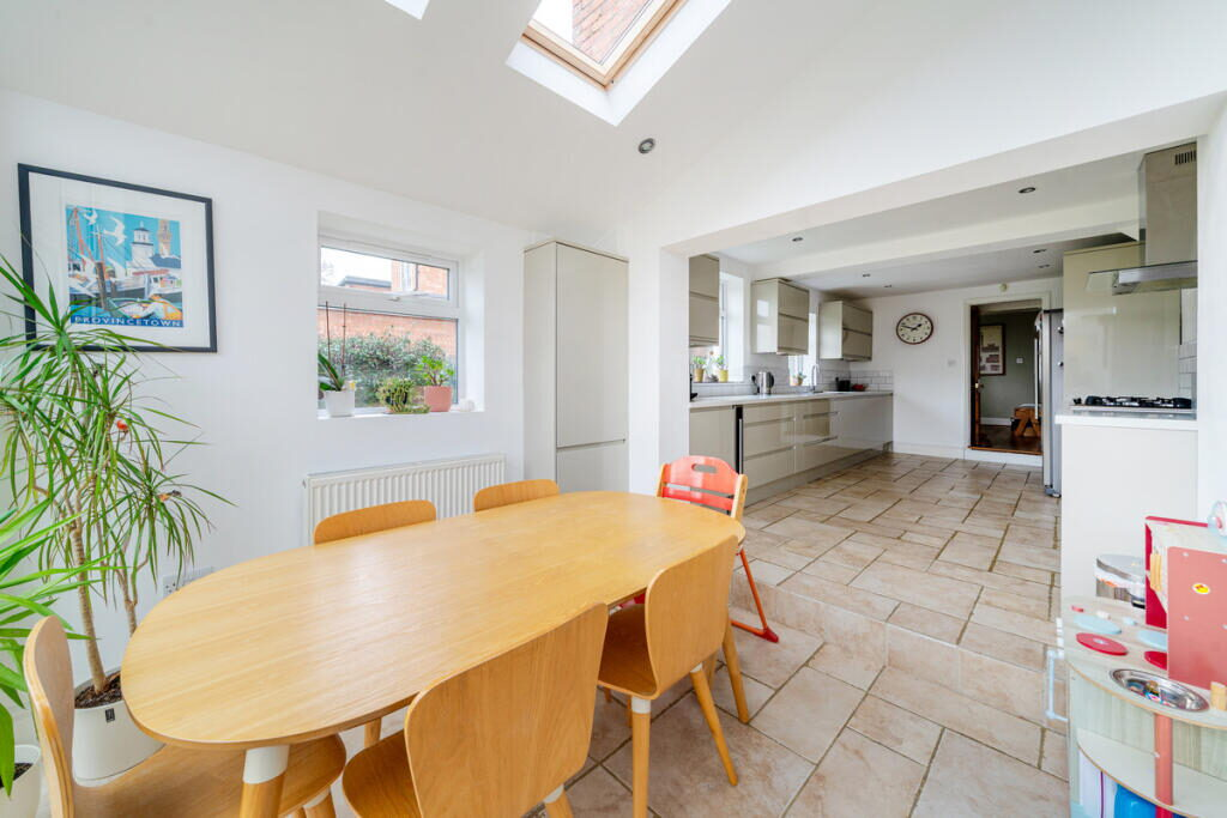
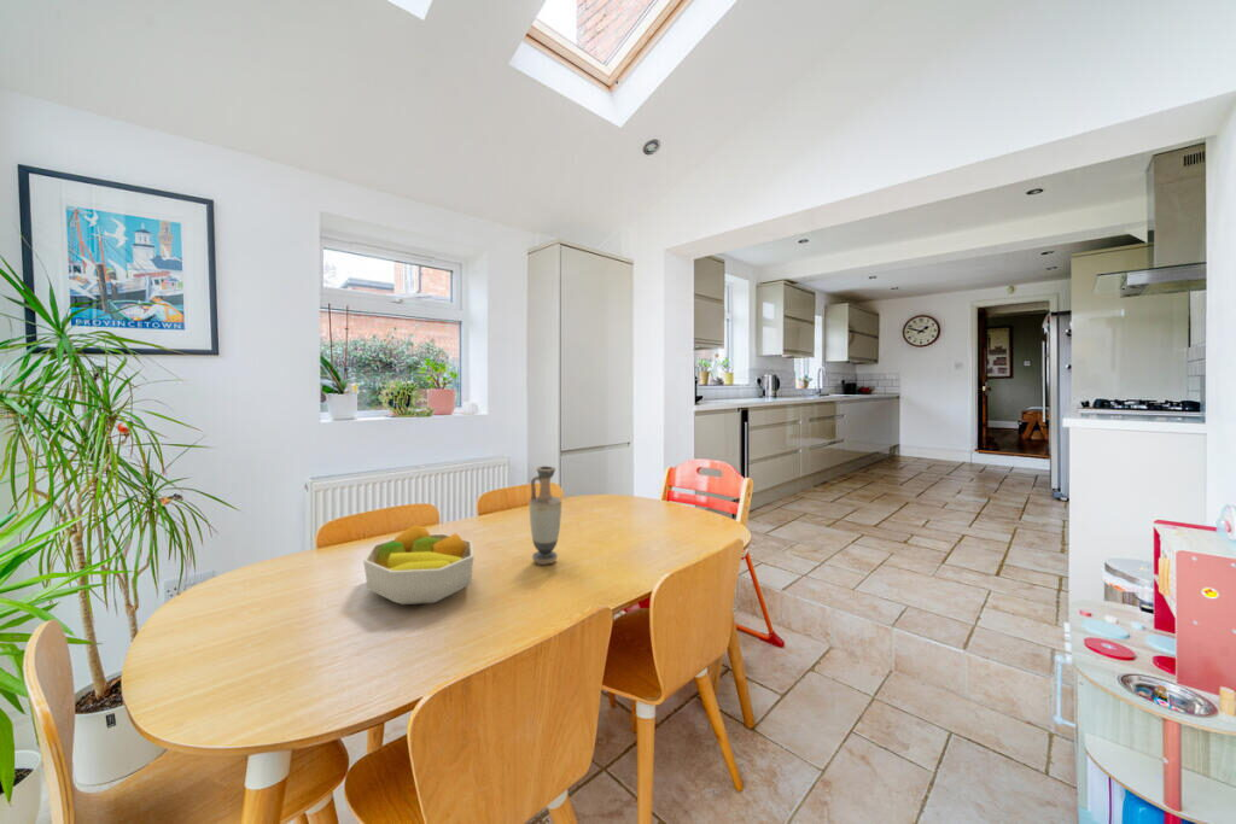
+ vase (546, 514)
+ fruit bowl (421, 560)
